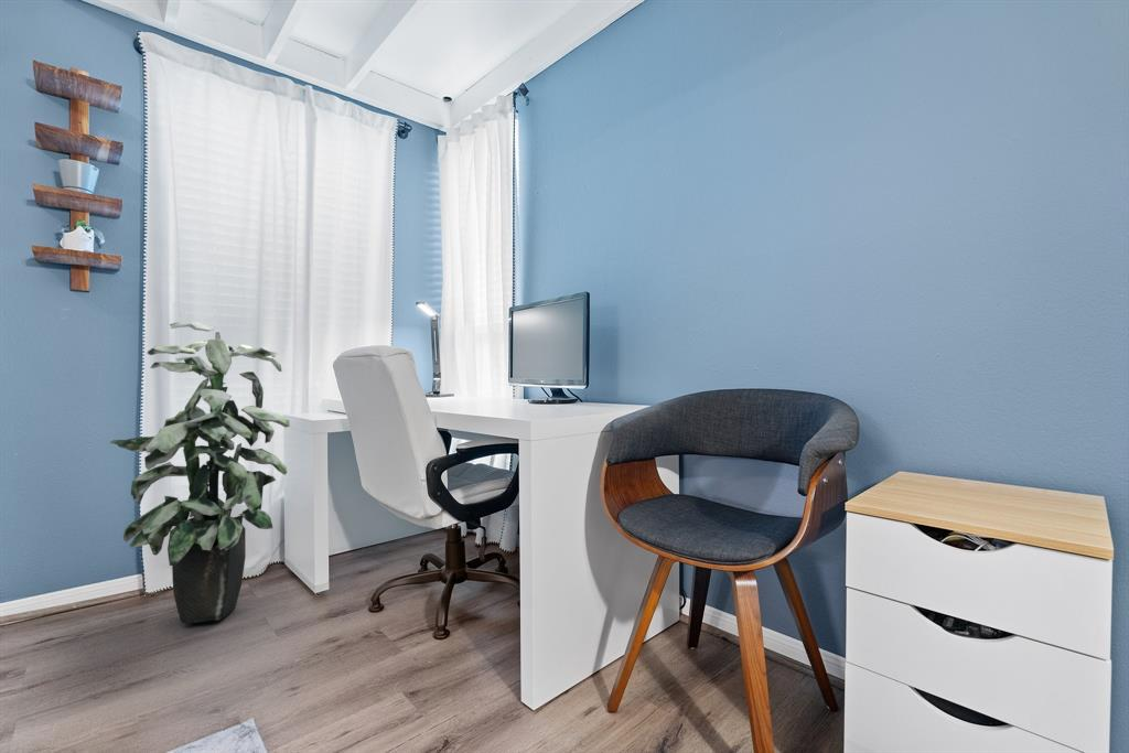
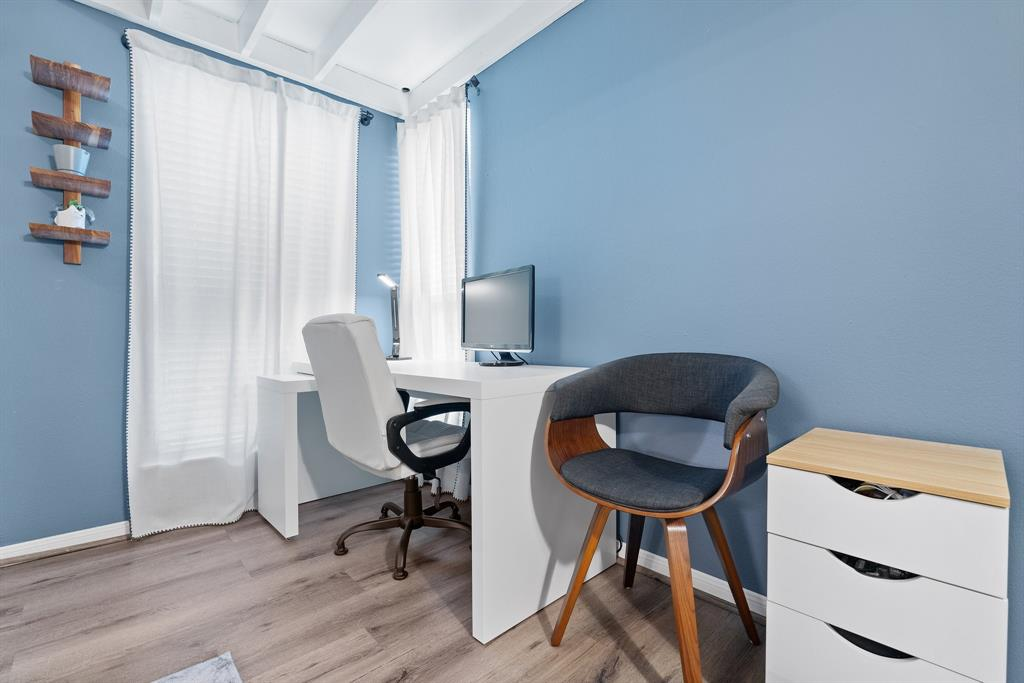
- indoor plant (205, 467)
